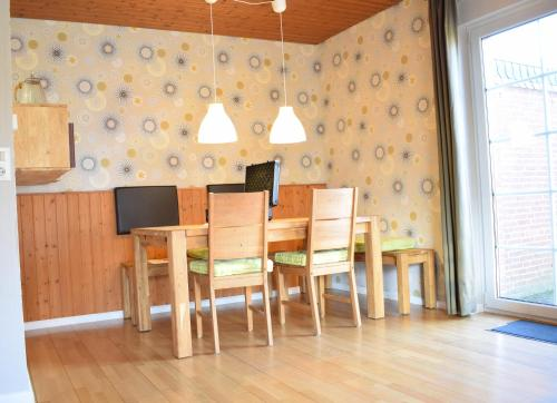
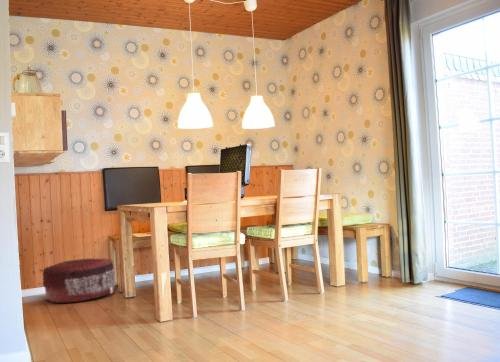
+ pouf (80, 277)
